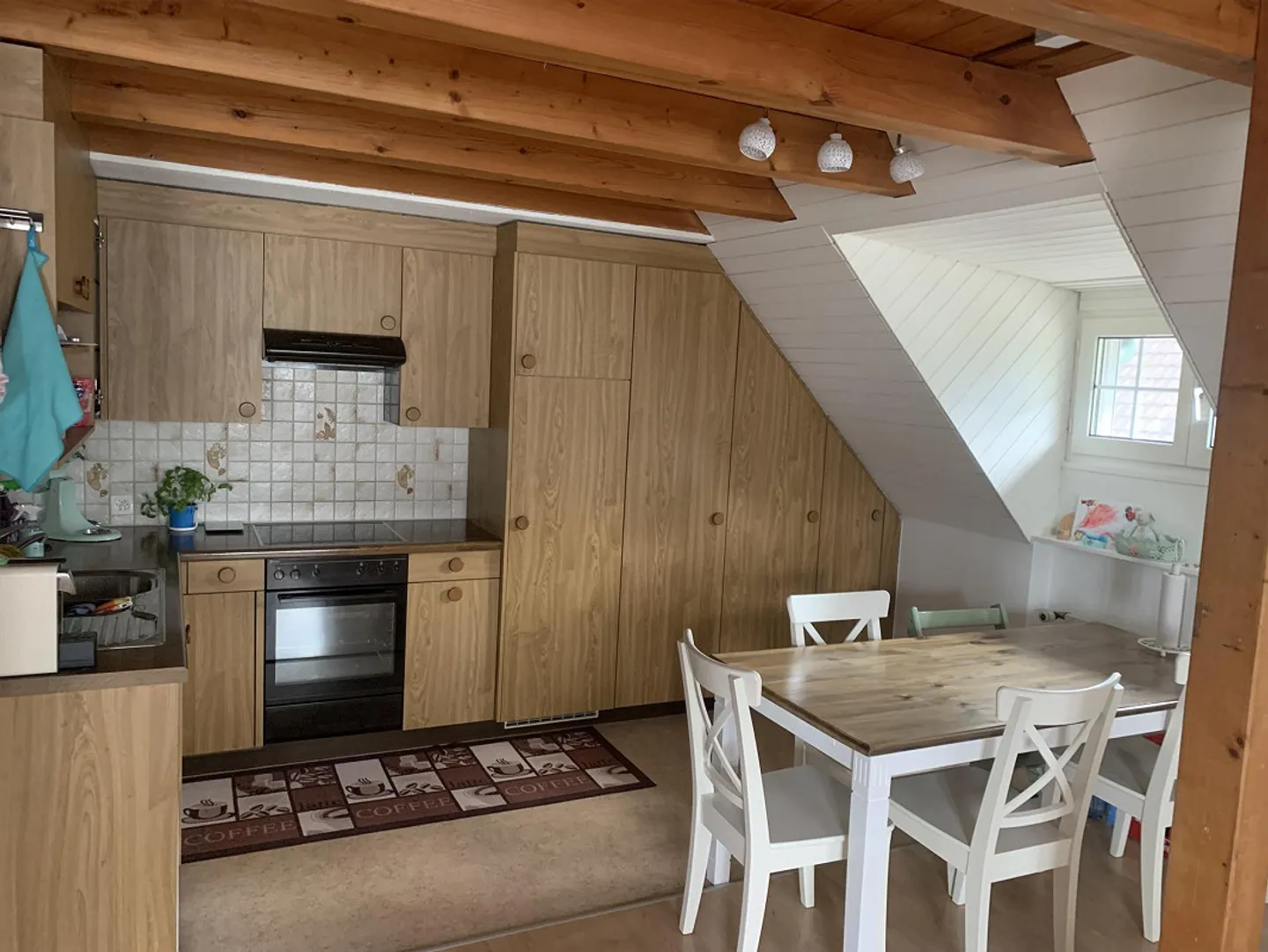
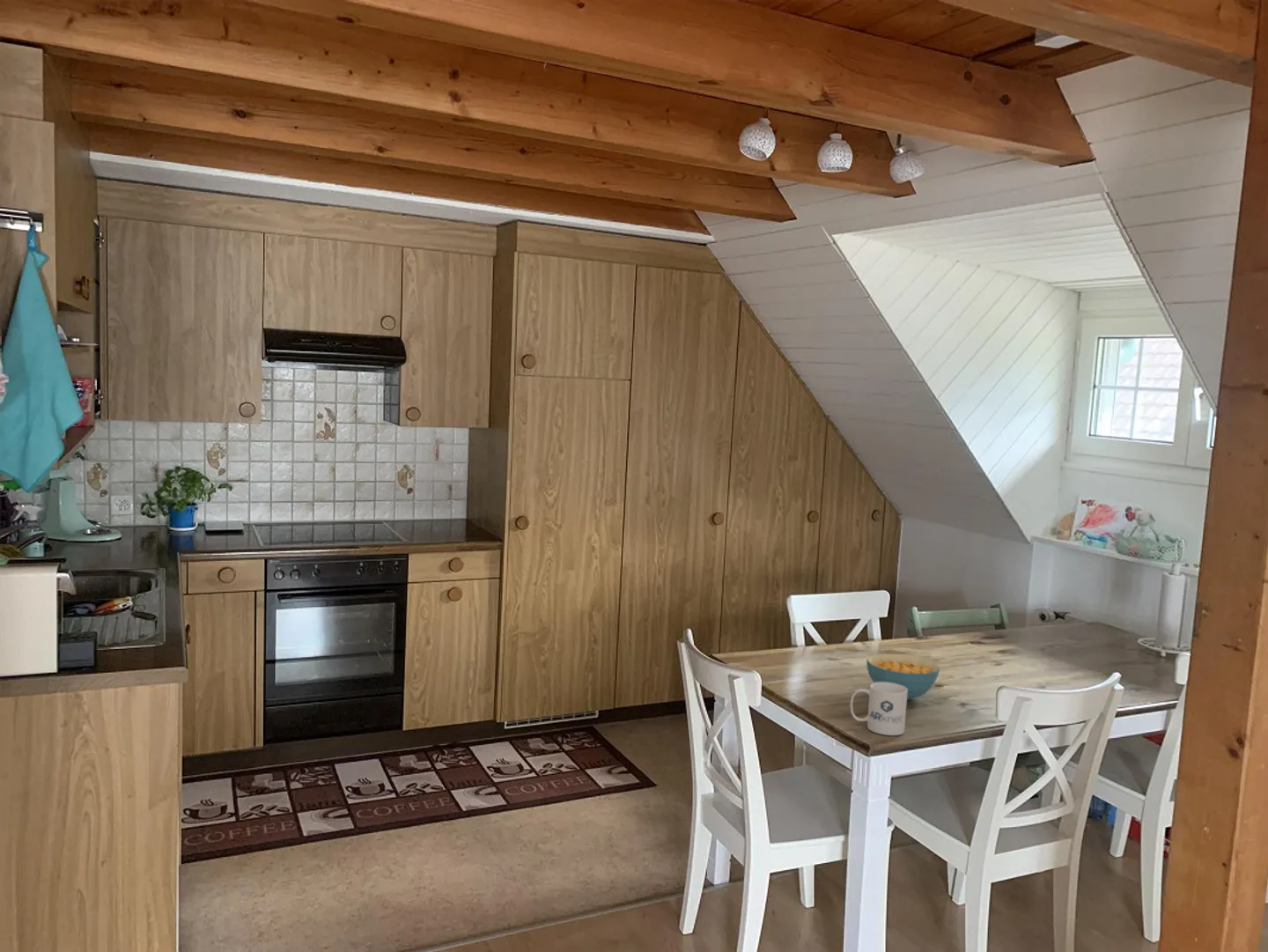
+ mug (881, 707)
+ cereal bowl (901, 680)
